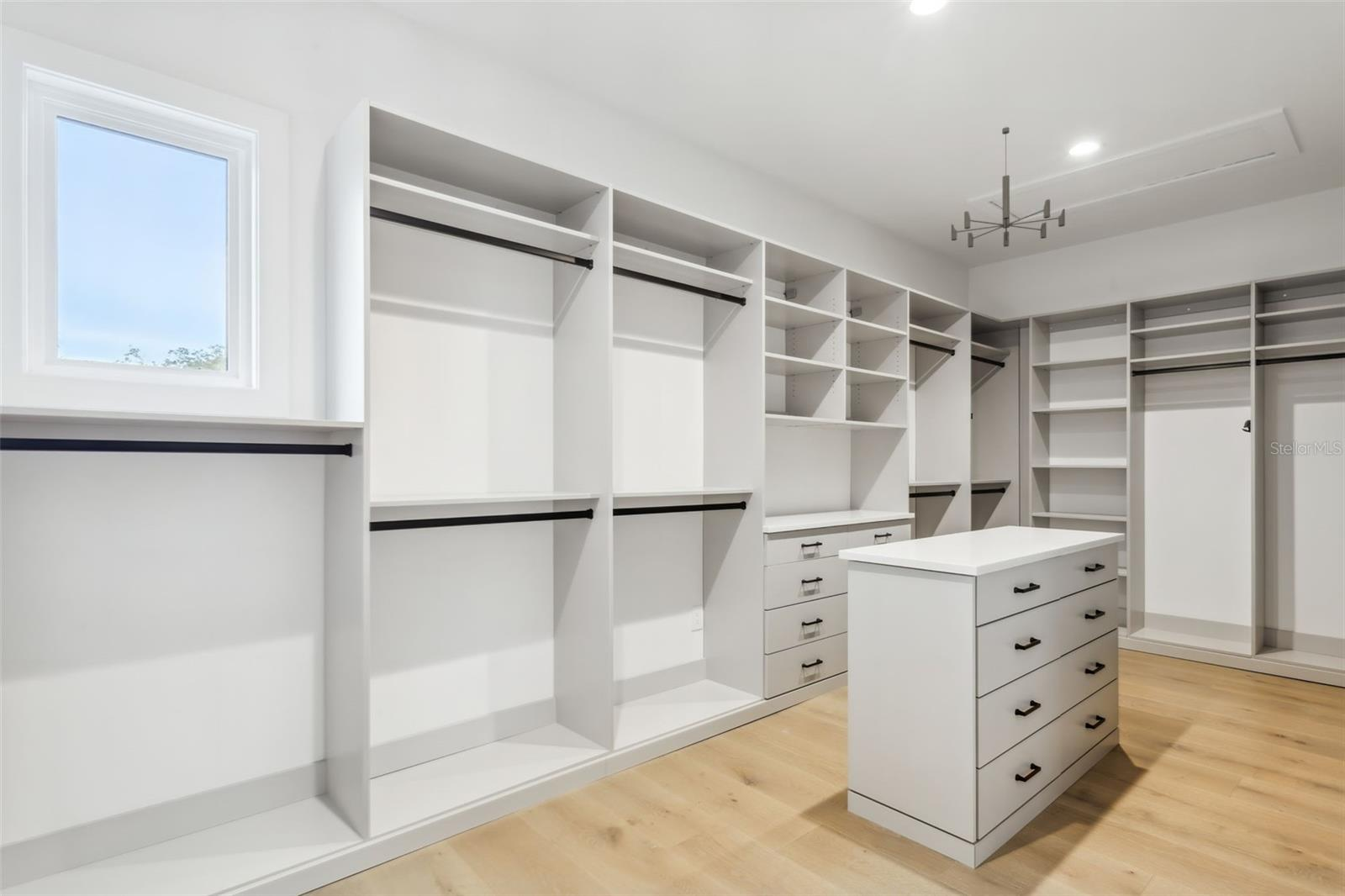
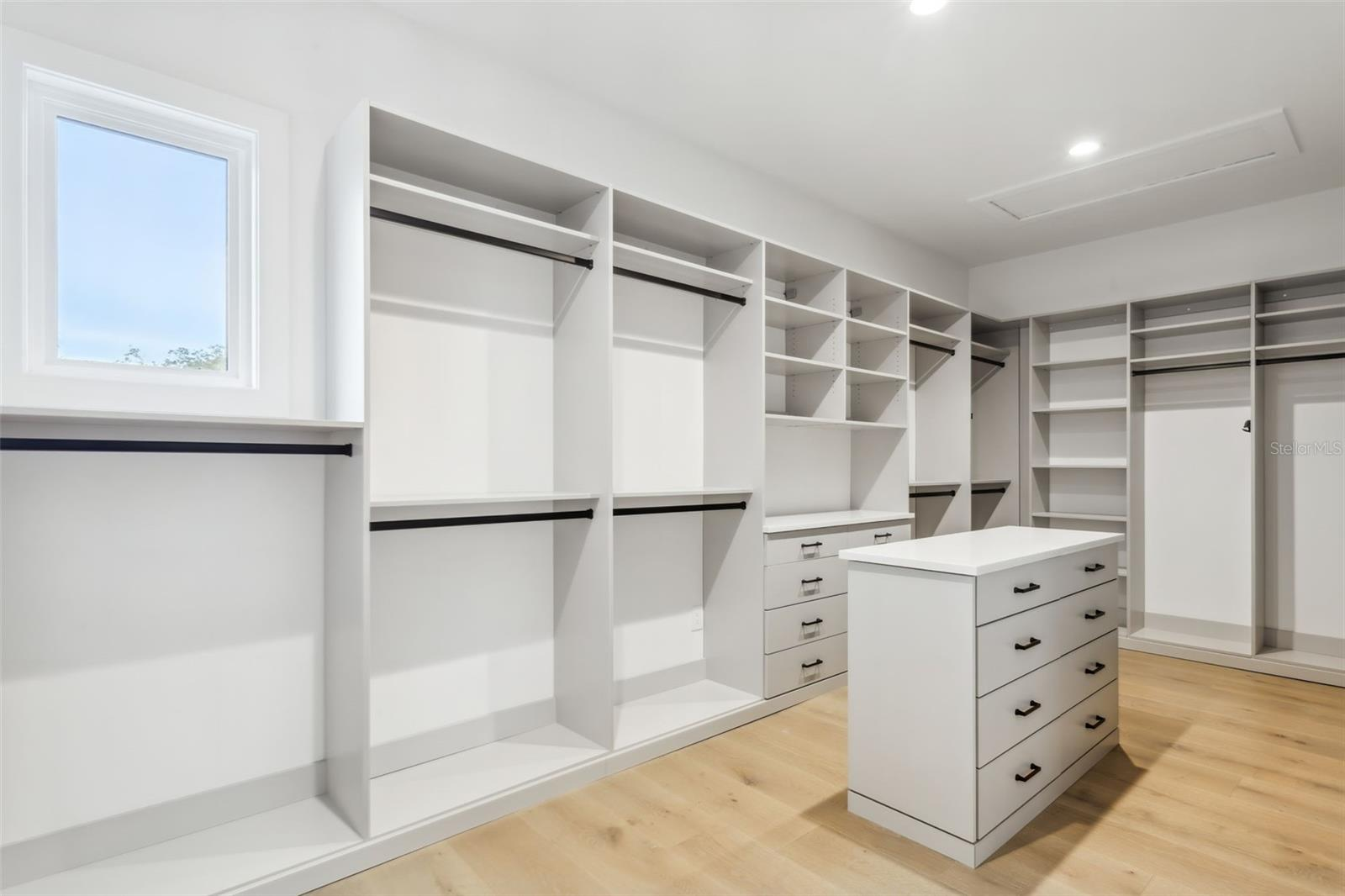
- chandelier (1005, 181)
